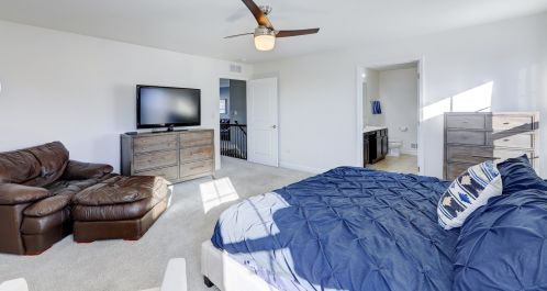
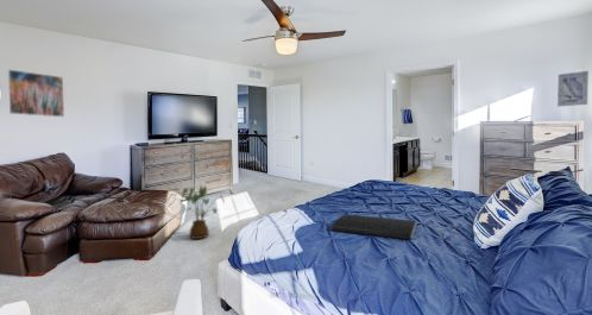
+ wall art (572, 89)
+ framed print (37, 94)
+ house plant (202, 210)
+ desk pad (374, 223)
